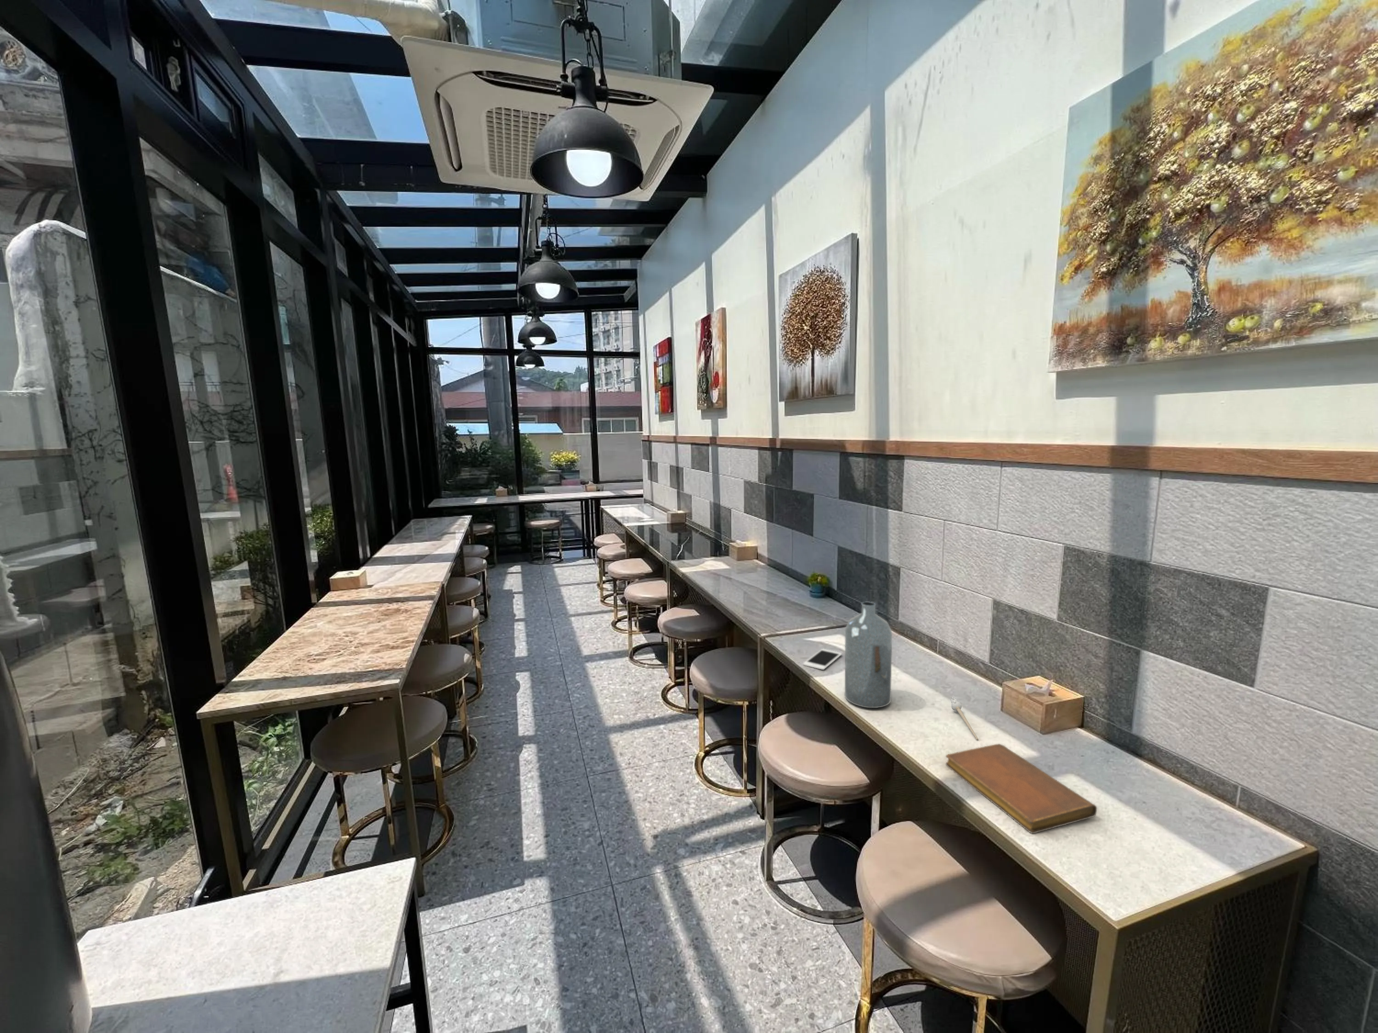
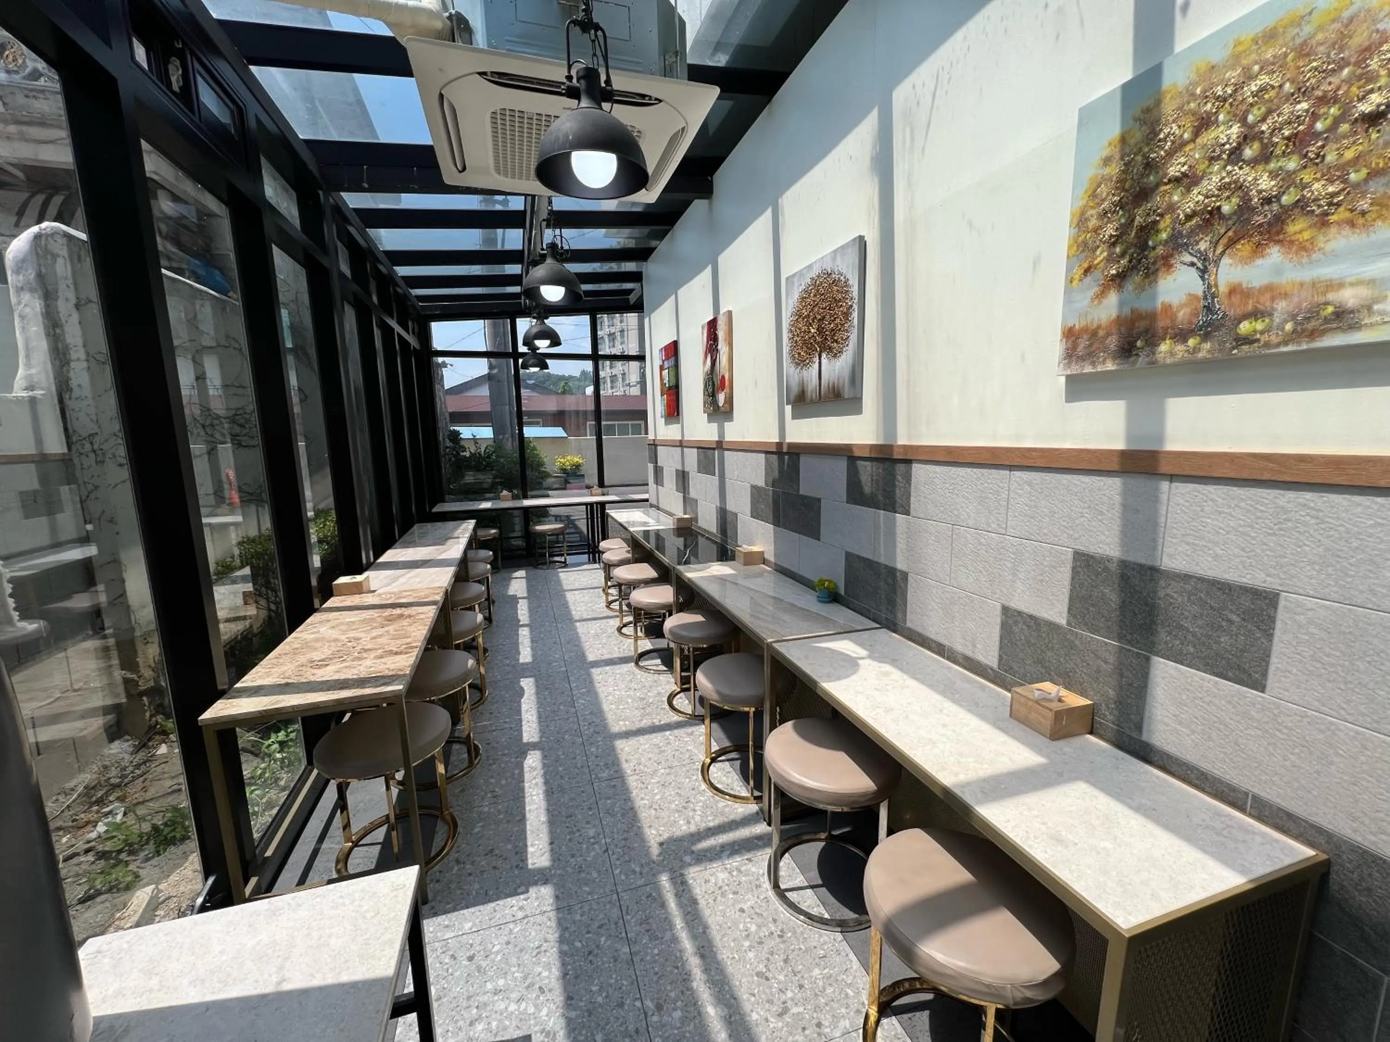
- pen (965, 717)
- cell phone (822, 659)
- bottle (868, 652)
- notebook (1015, 782)
